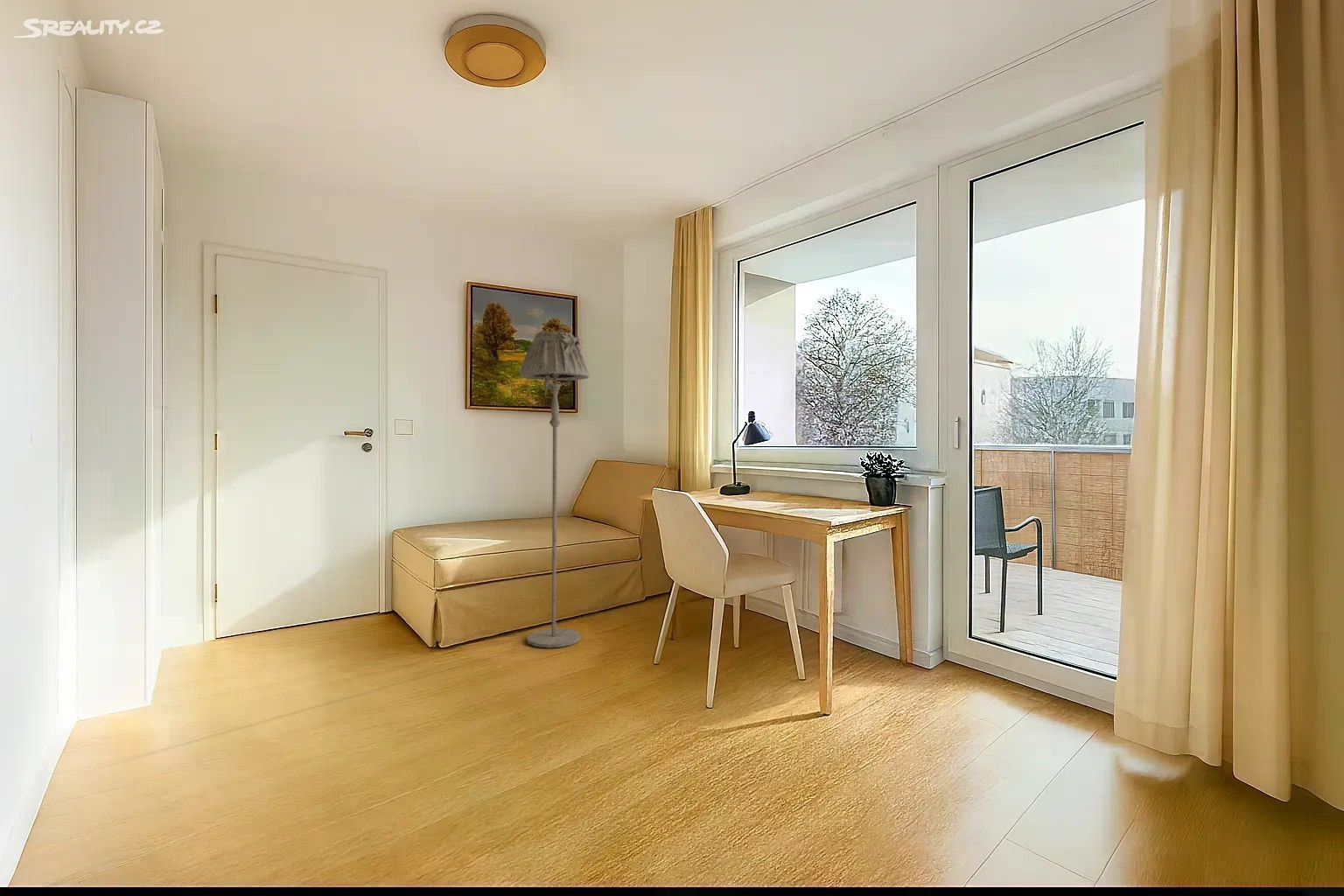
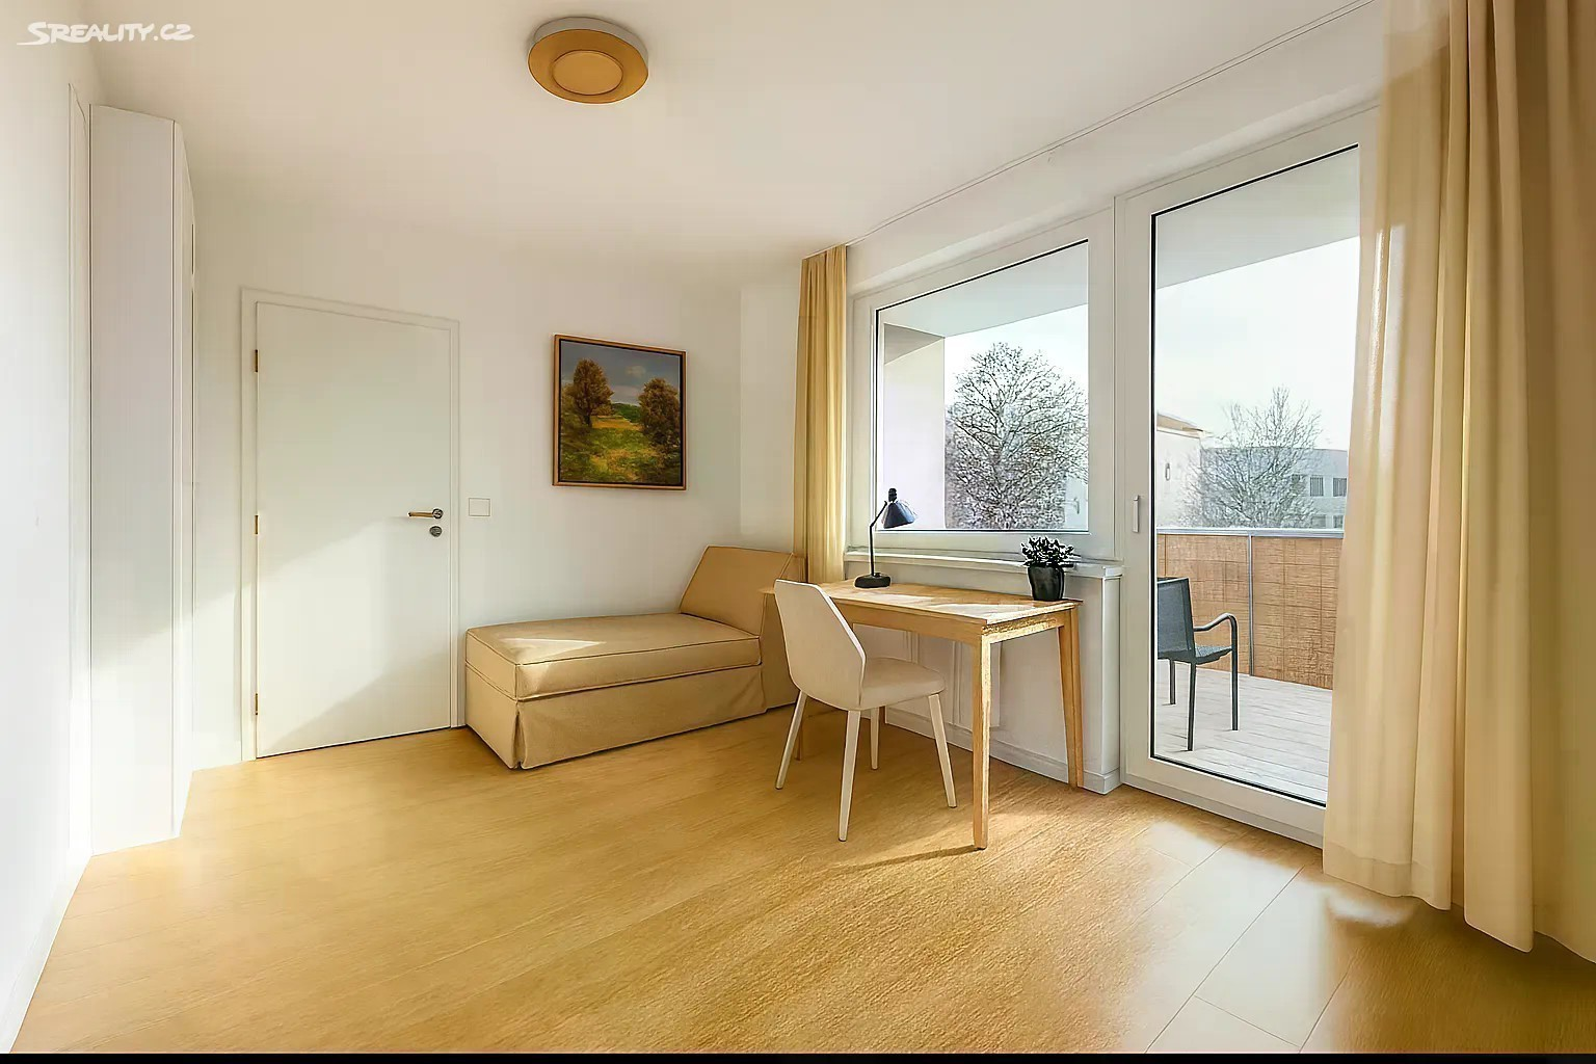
- floor lamp (554, 486)
